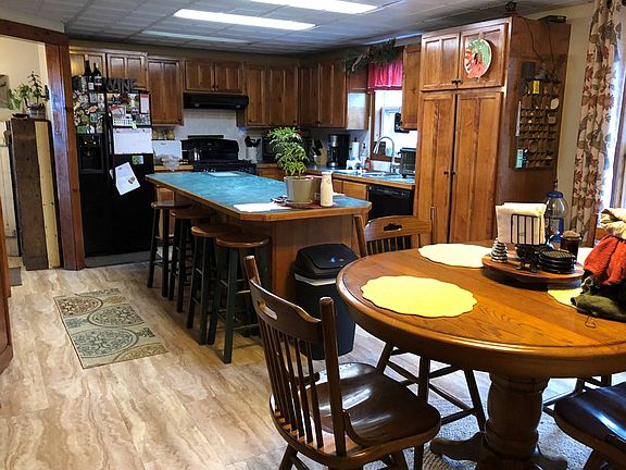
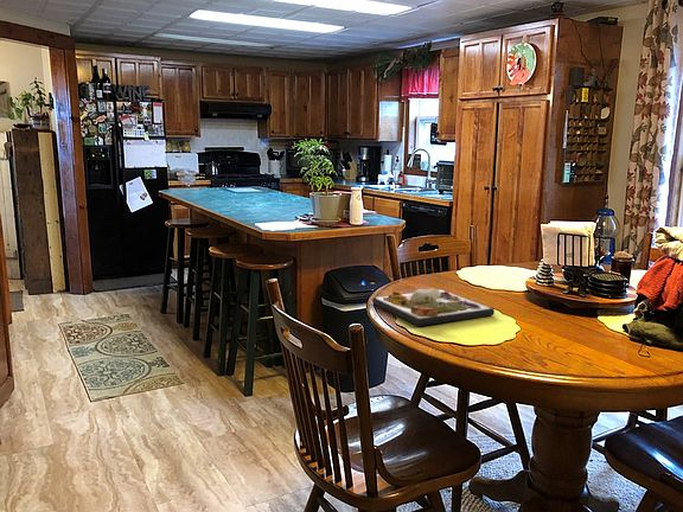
+ dinner plate (430, 301)
